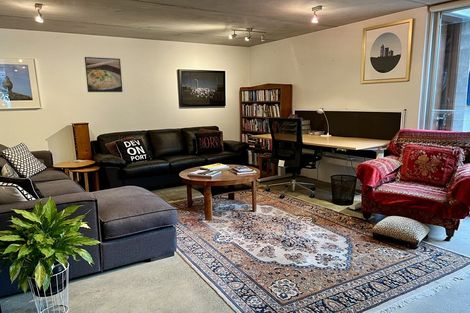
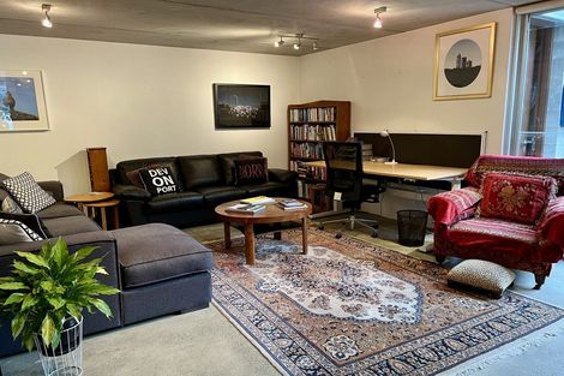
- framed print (104, 75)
